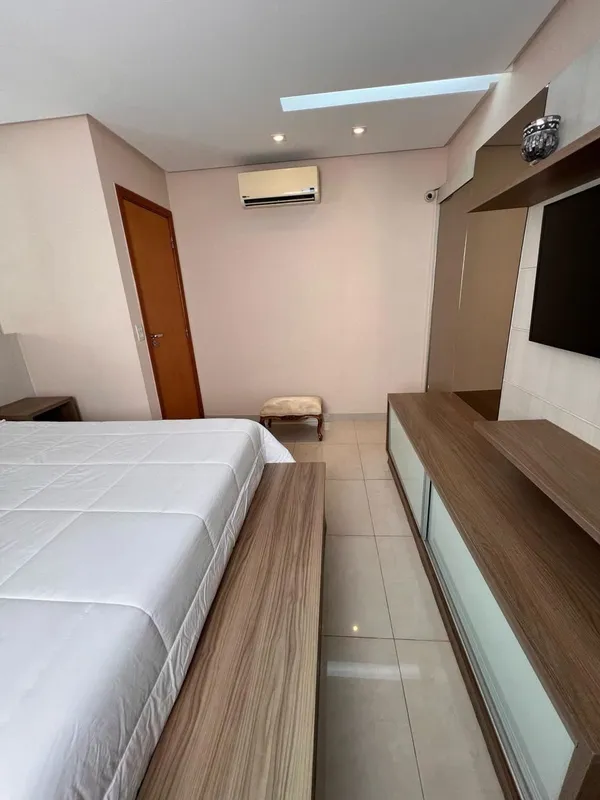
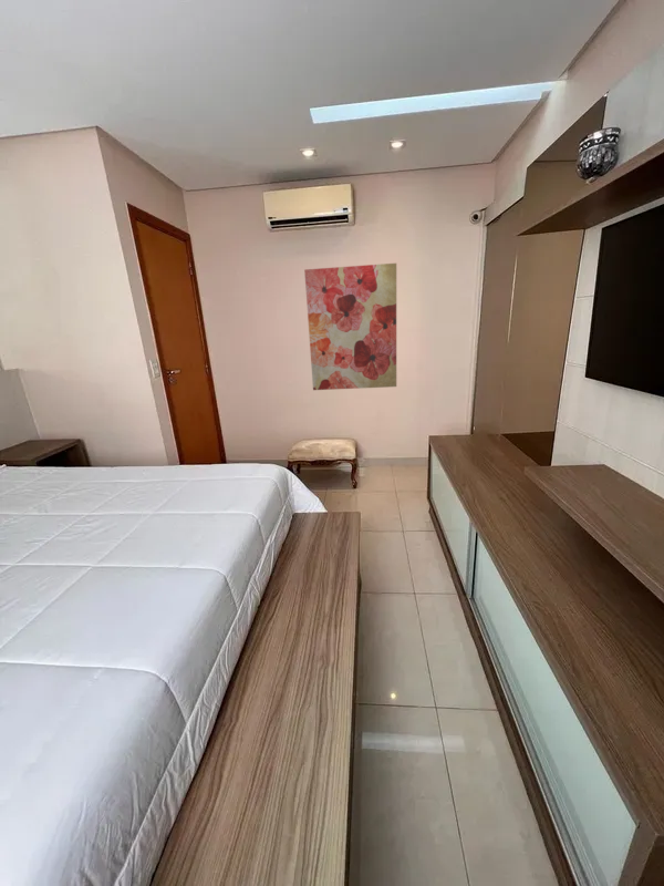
+ wall art (352, 330)
